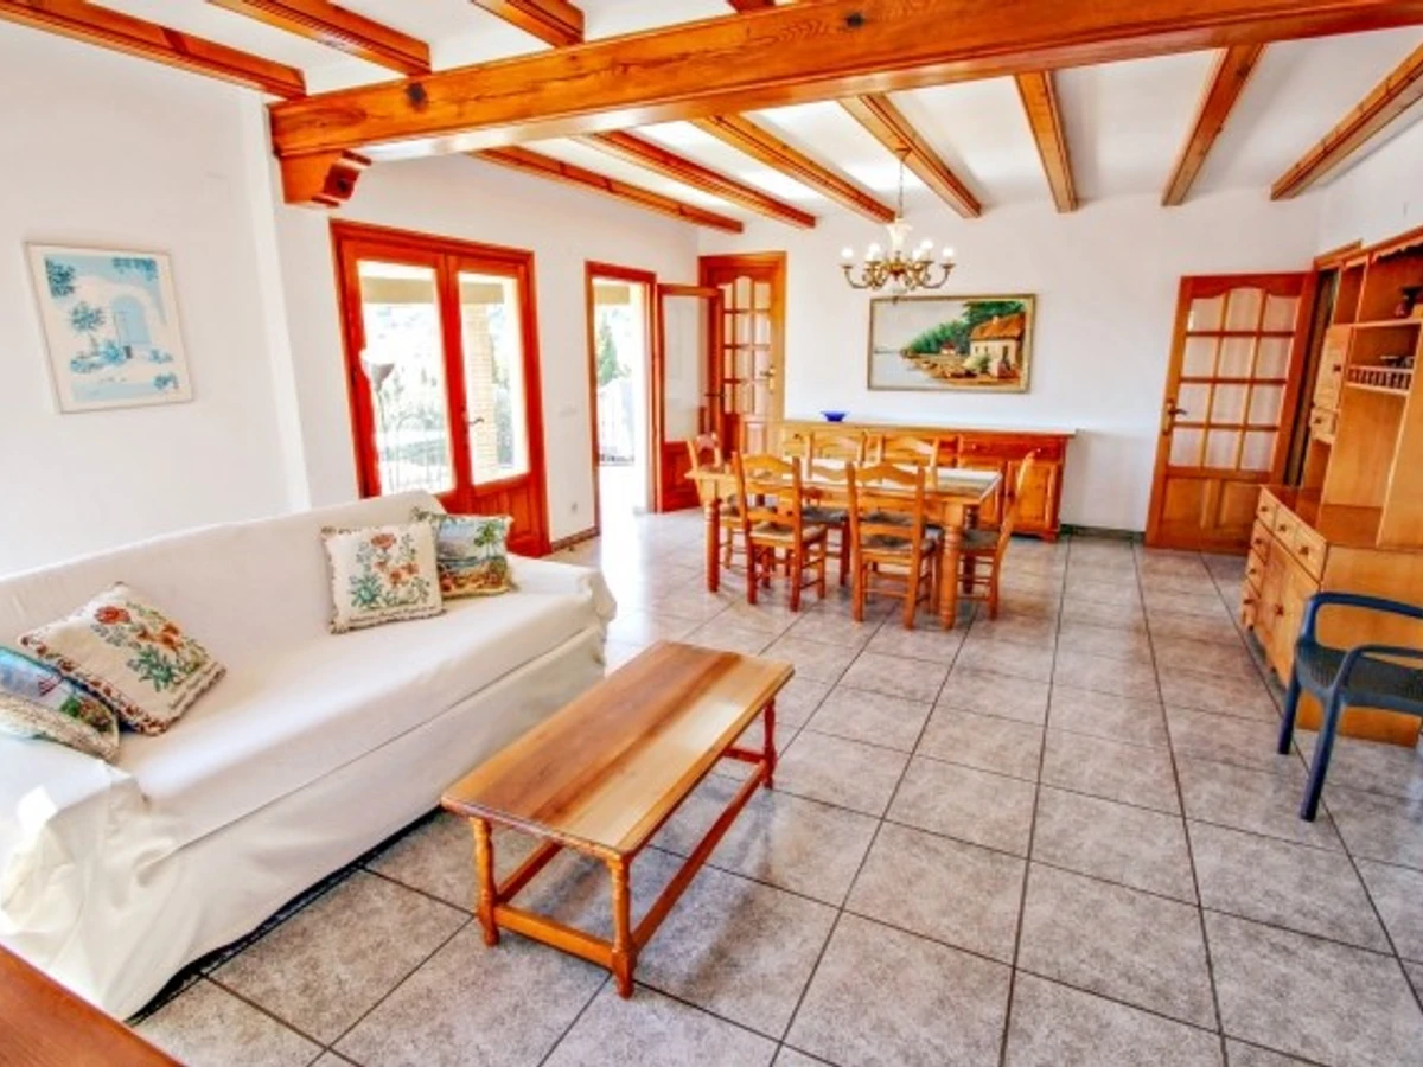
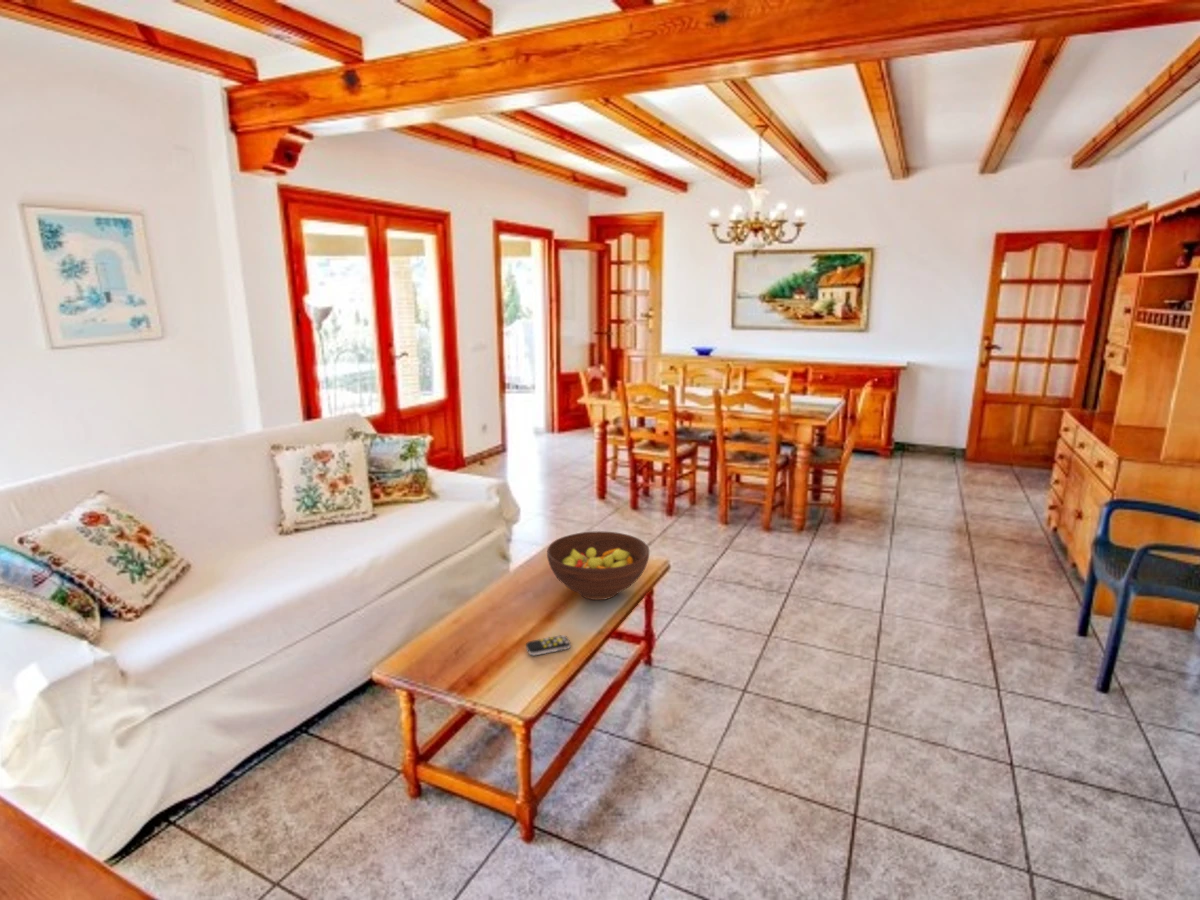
+ fruit bowl (598, 570)
+ remote control (548, 644)
